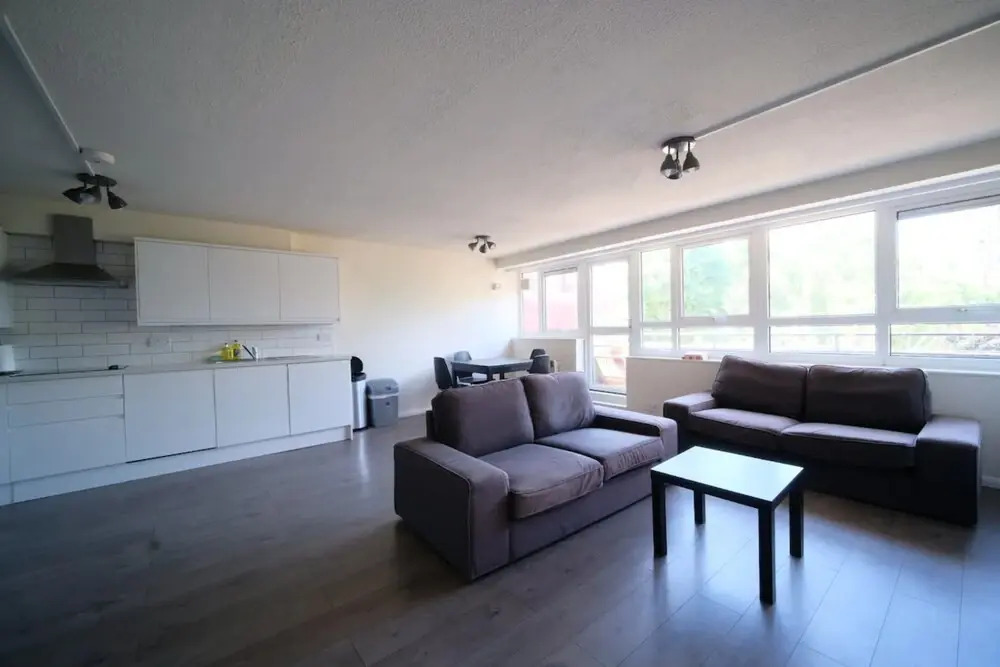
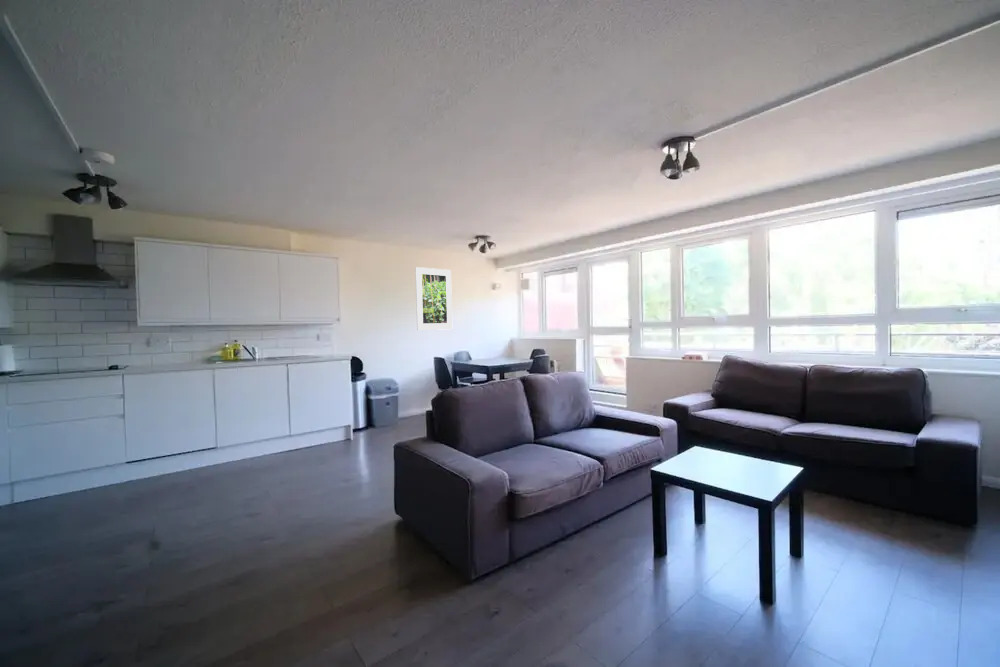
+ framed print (434, 299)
